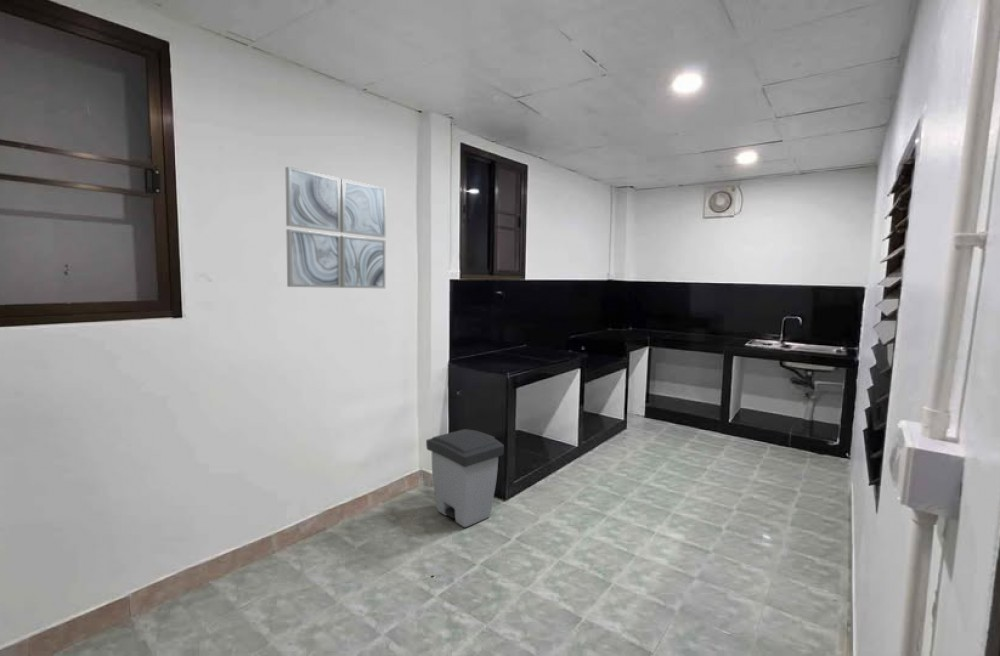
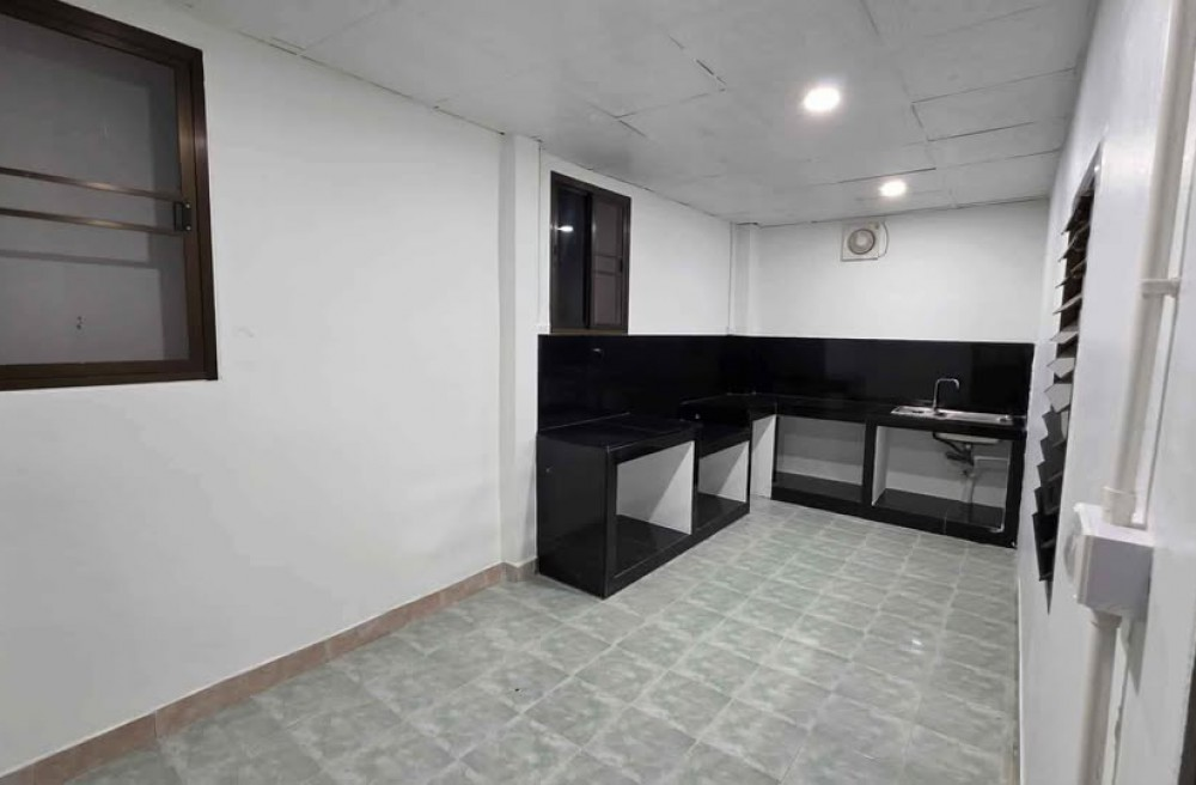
- wall art (340, 232)
- trash can (465, 475)
